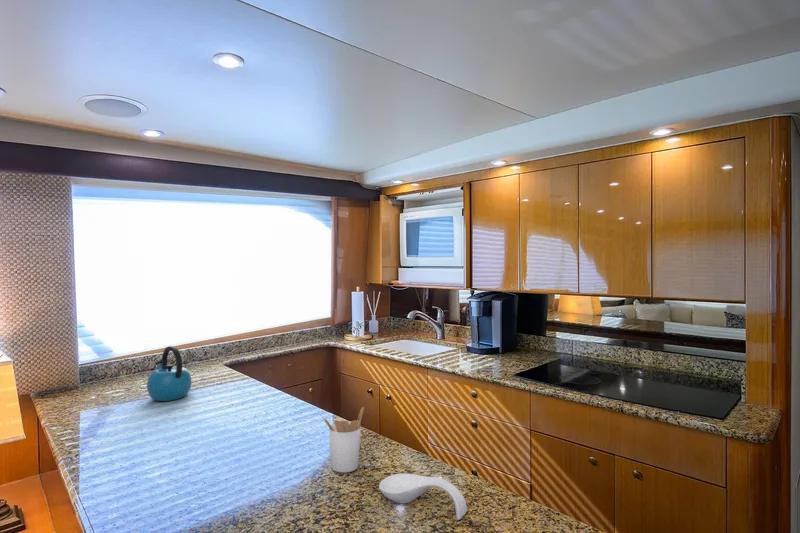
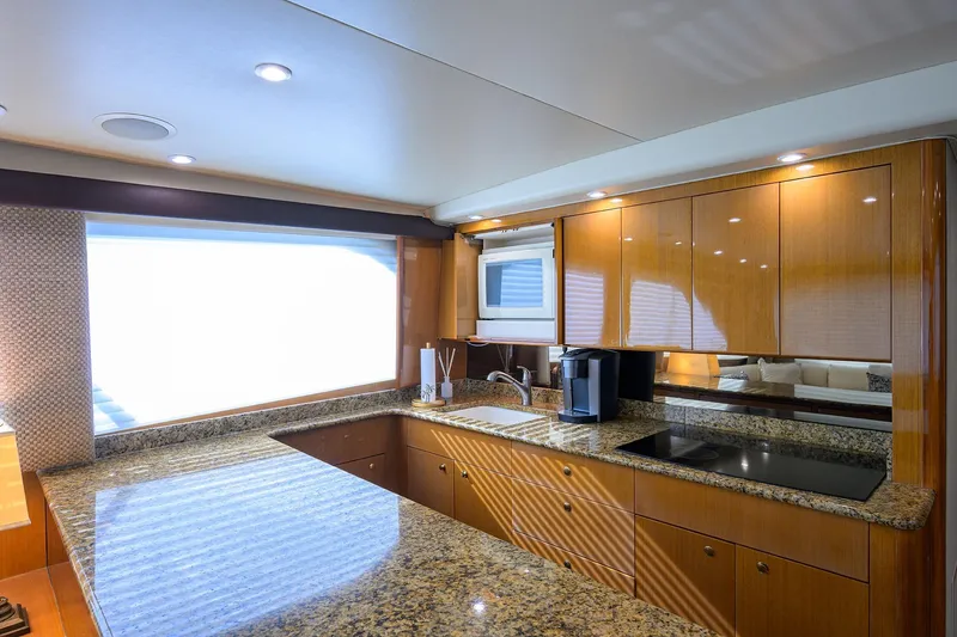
- utensil holder (345, 440)
- spoon rest (421, 489)
- kettle (168, 371)
